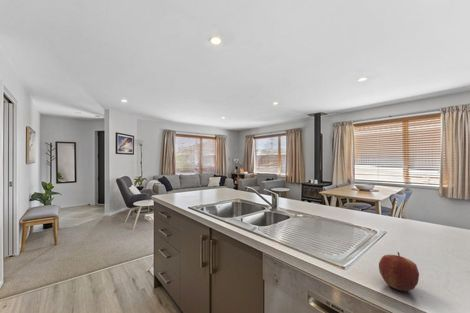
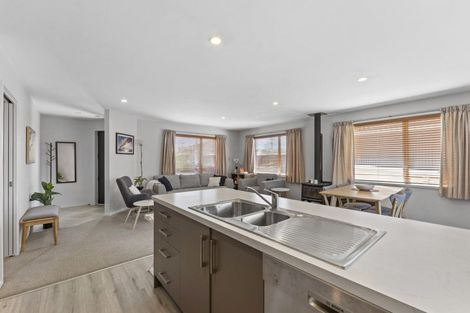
- apple (397, 270)
